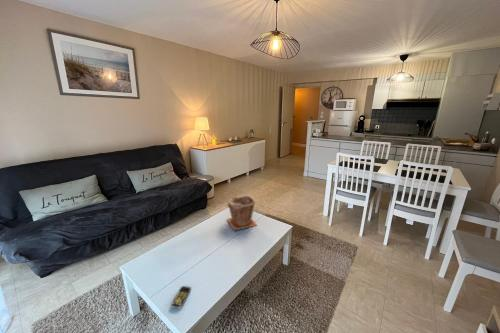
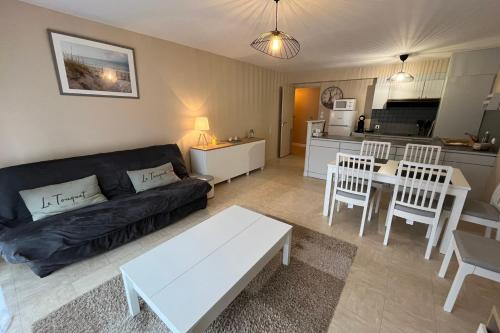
- plant pot (241, 210)
- remote control (181, 296)
